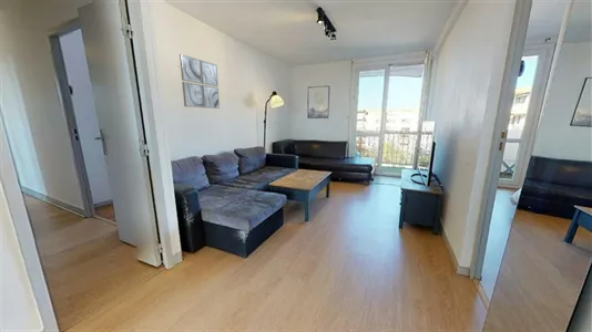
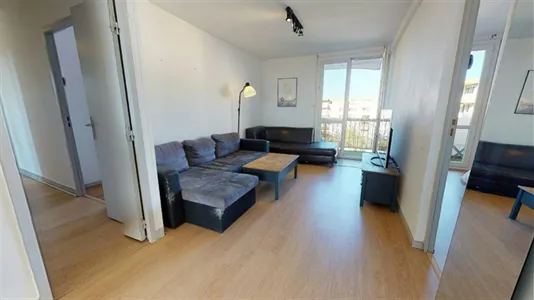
- wall art (201, 83)
